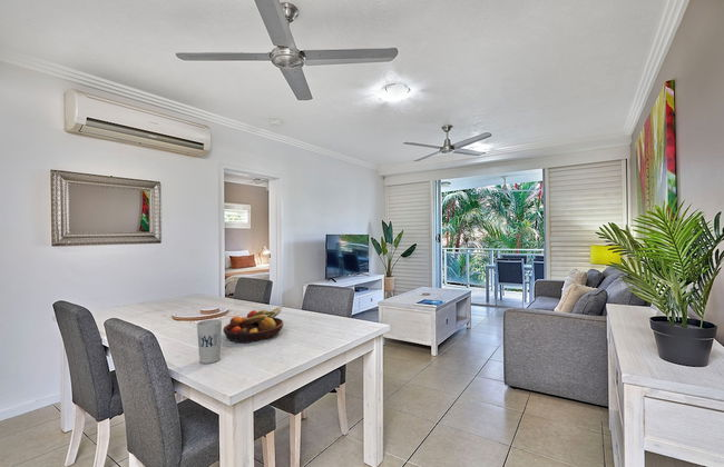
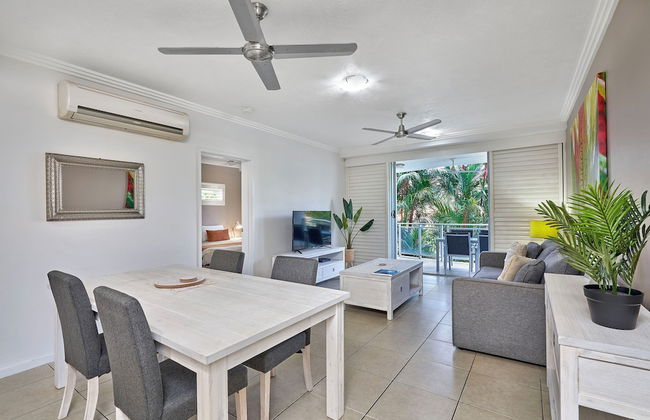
- fruit bowl (254, 321)
- cup (209, 340)
